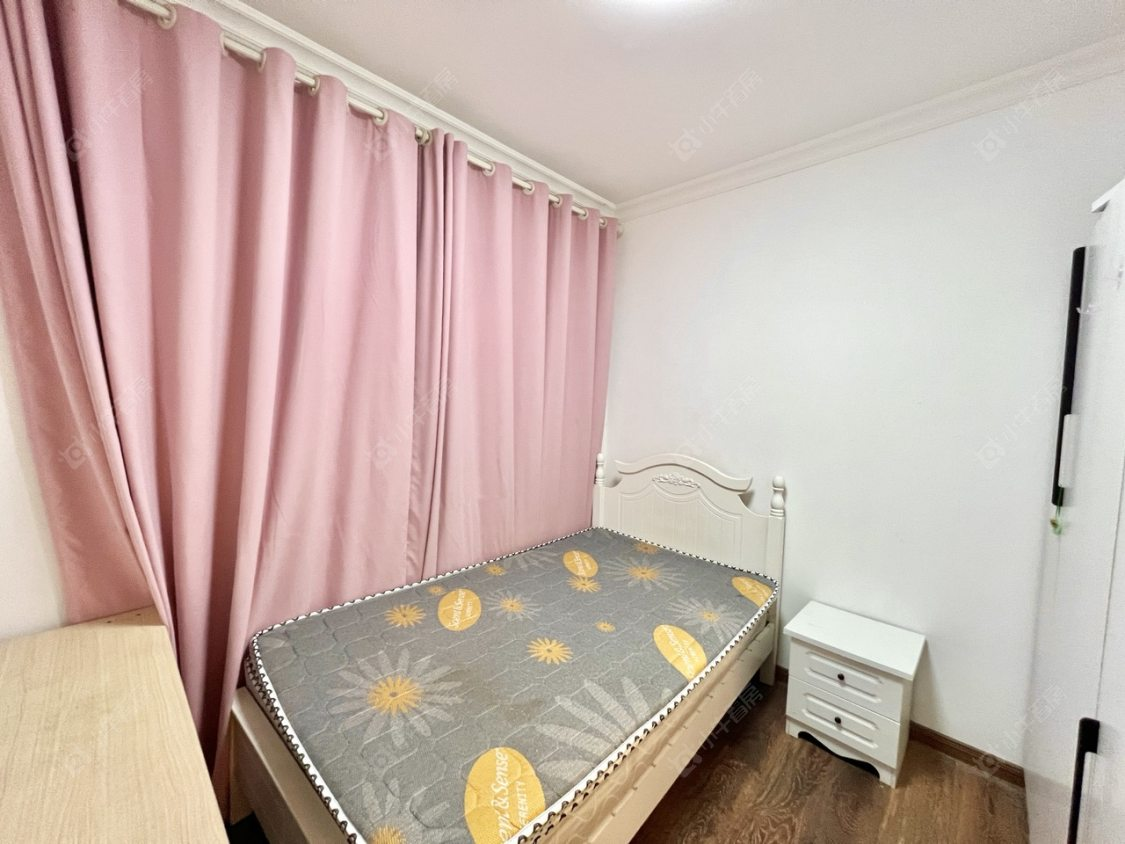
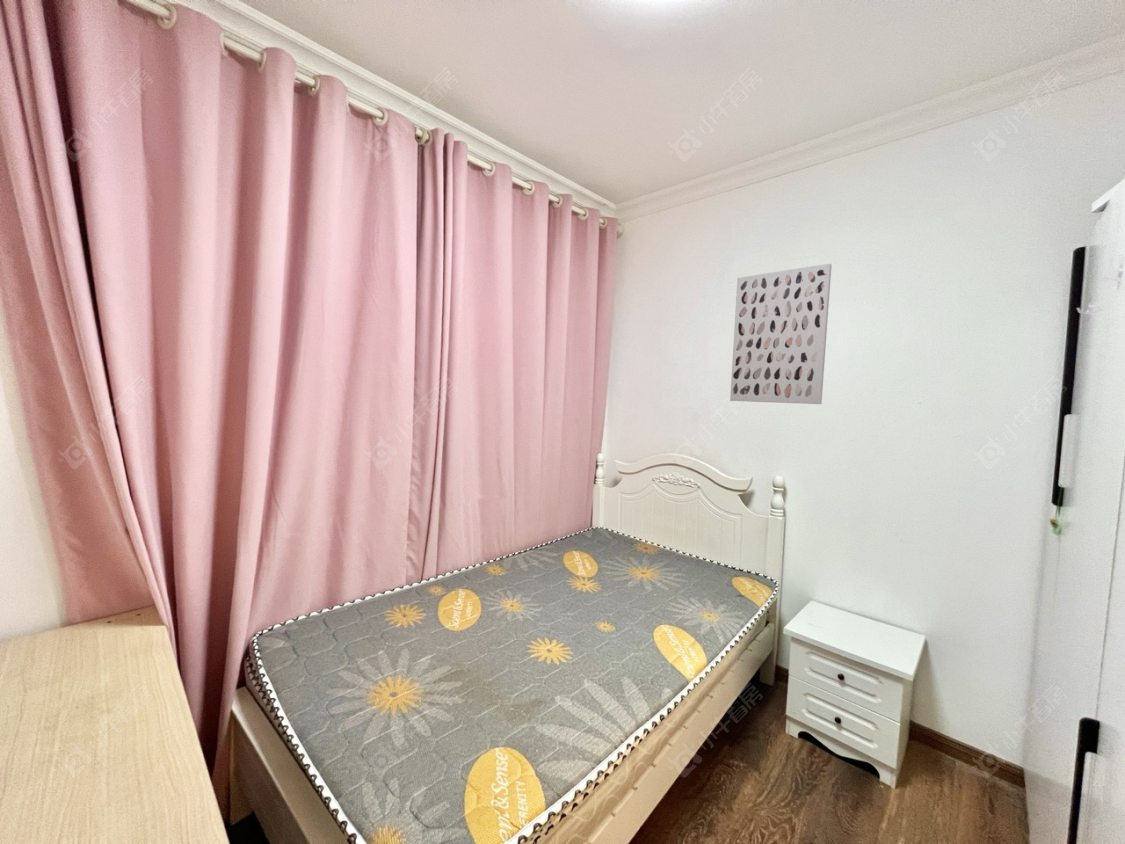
+ wall art (777, 337)
